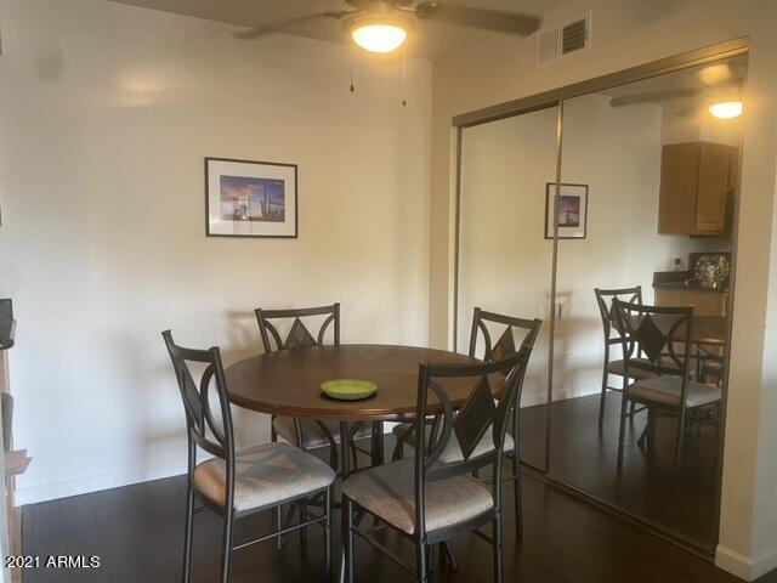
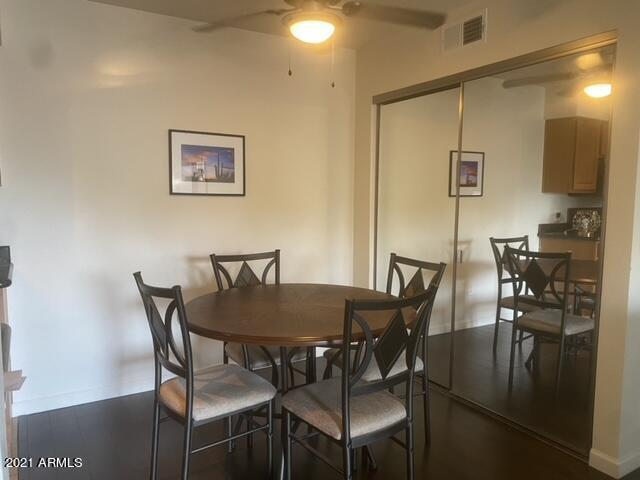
- saucer (348, 389)
